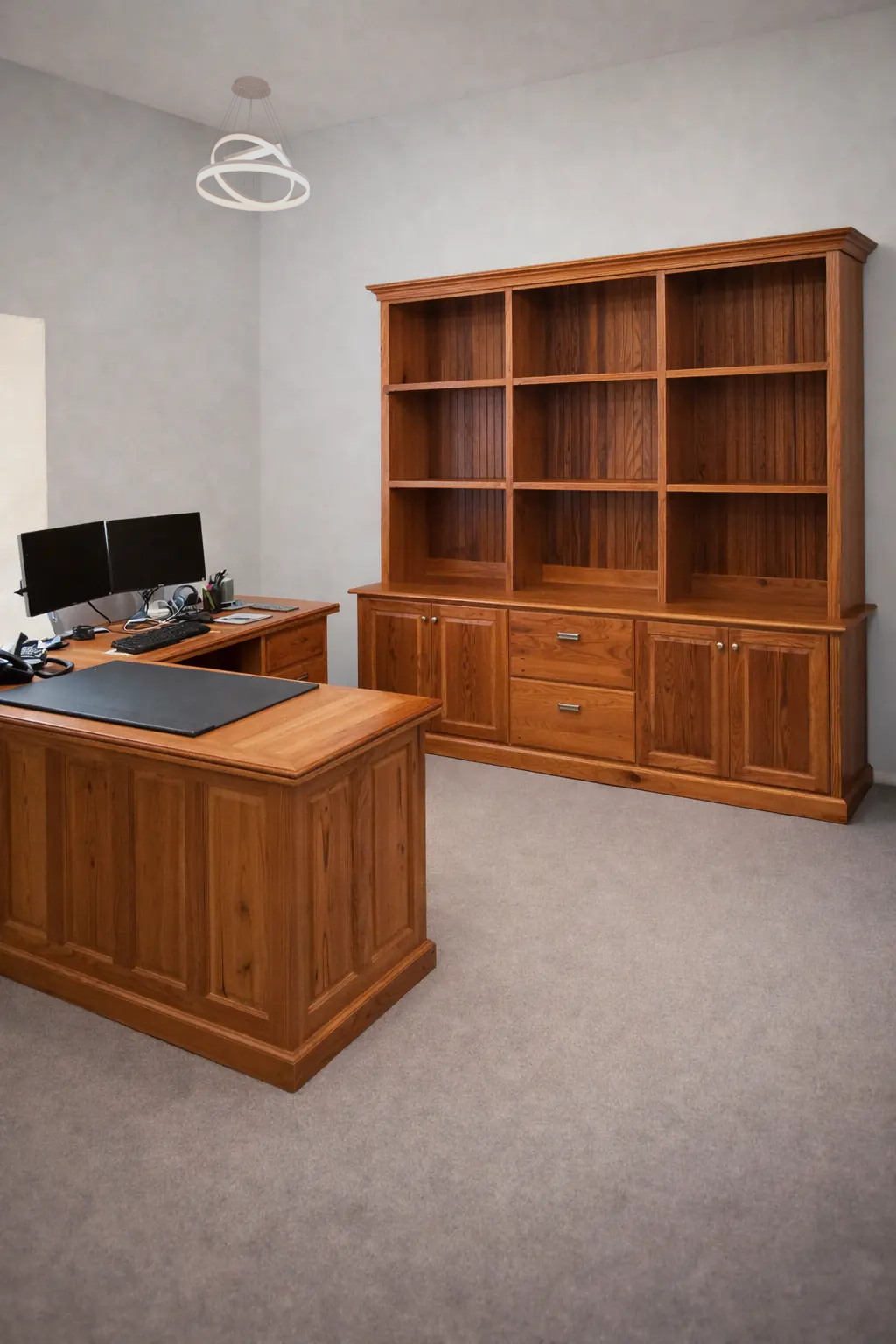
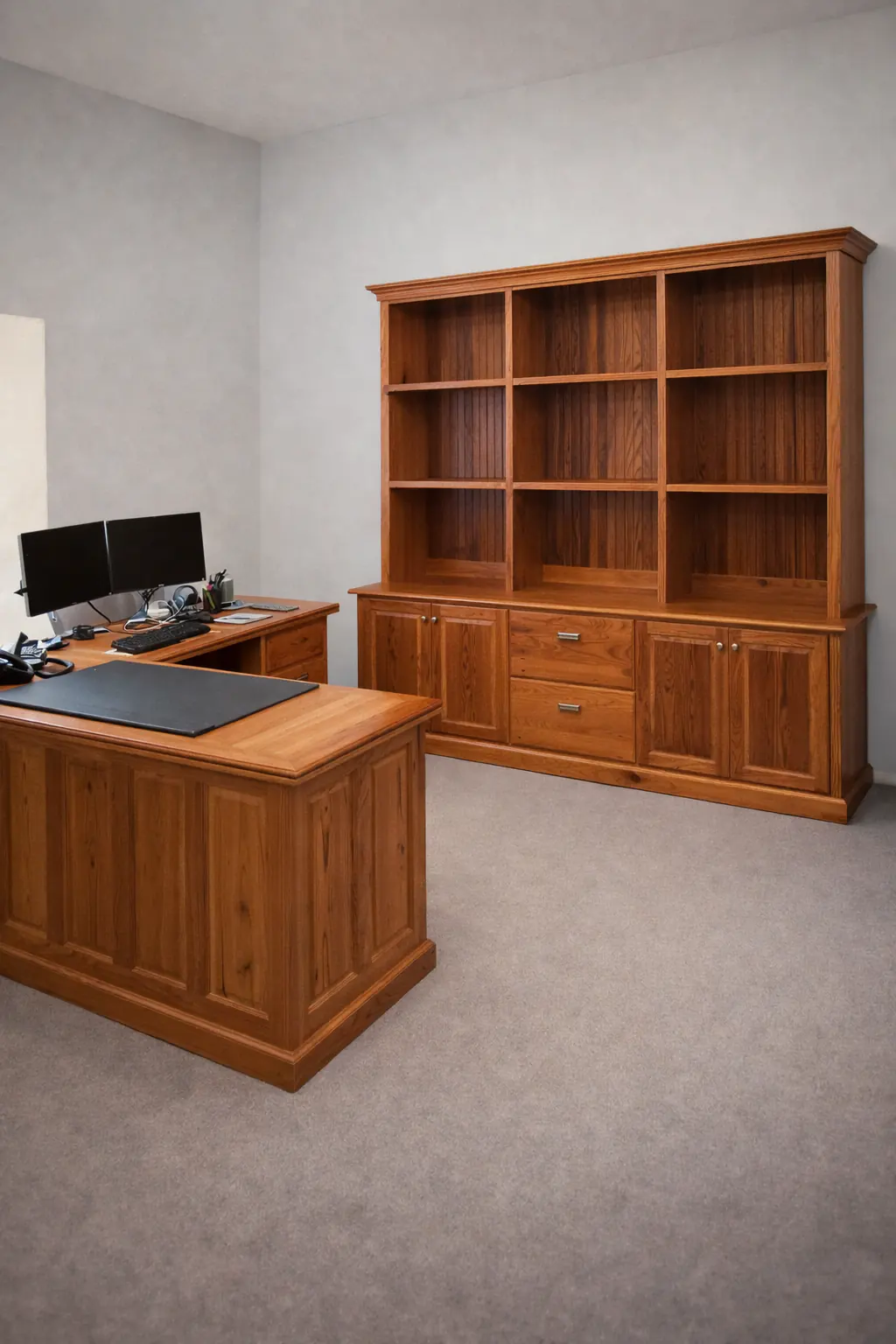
- pendant light (252, 141)
